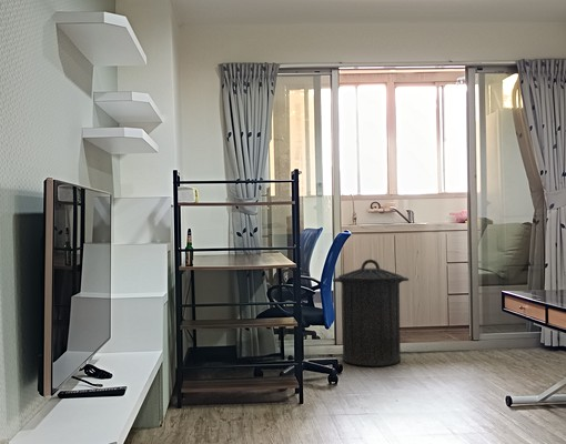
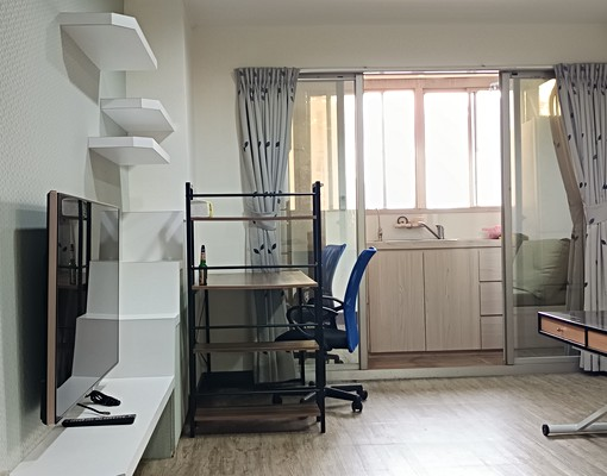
- trash can (371, 309)
